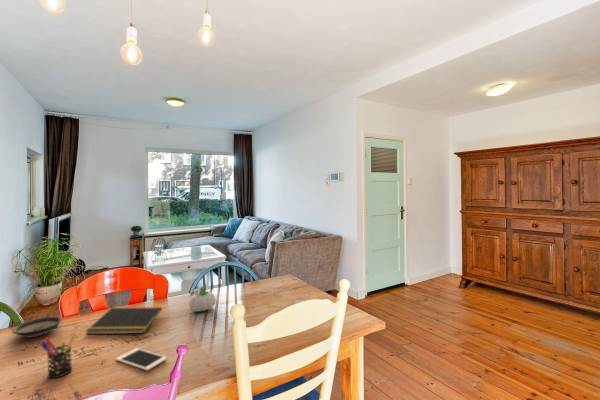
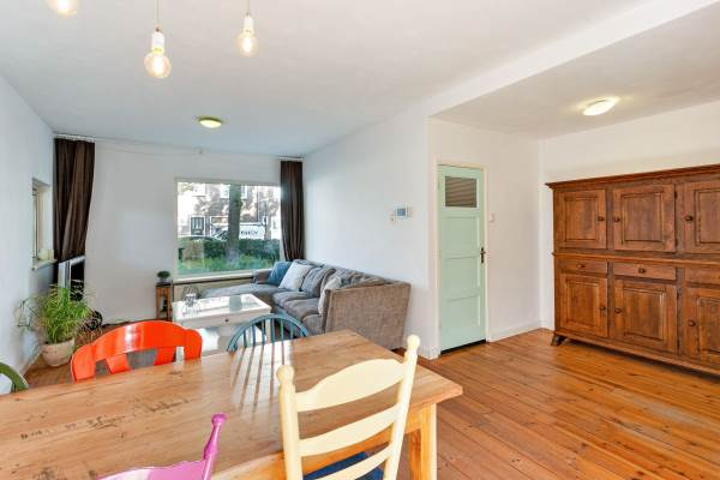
- succulent planter (202, 298)
- notepad (126, 319)
- cell phone (141, 358)
- pen holder (58, 354)
- saucer (38, 328)
